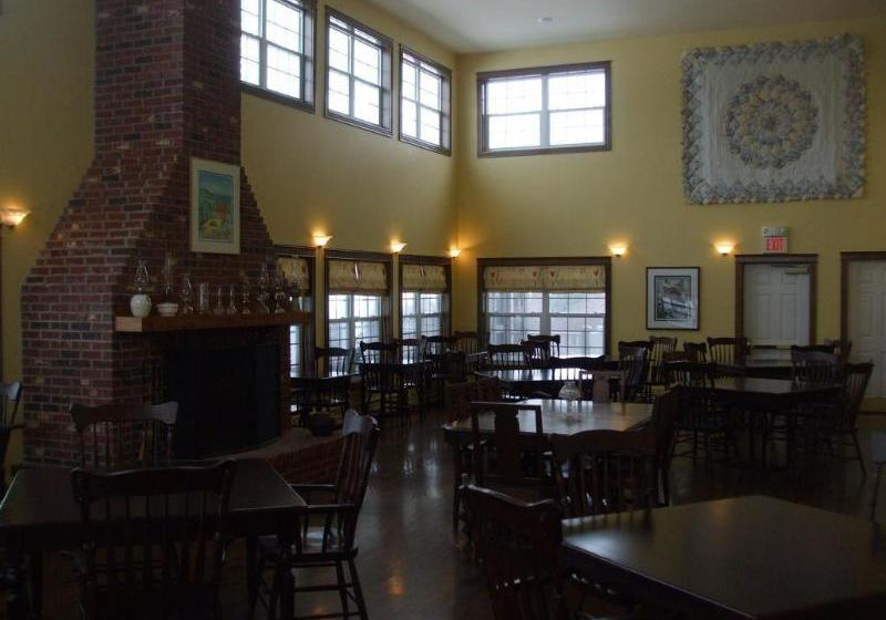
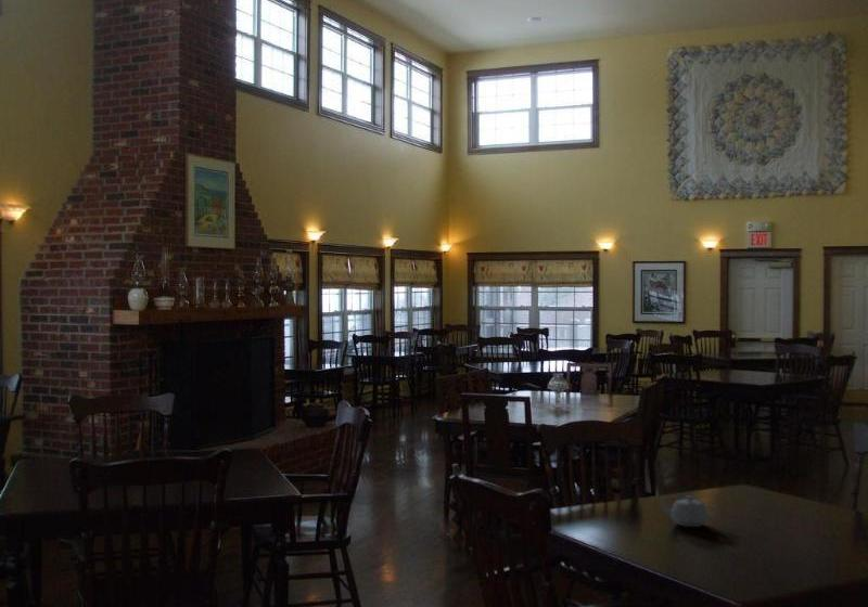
+ teapot (687, 509)
